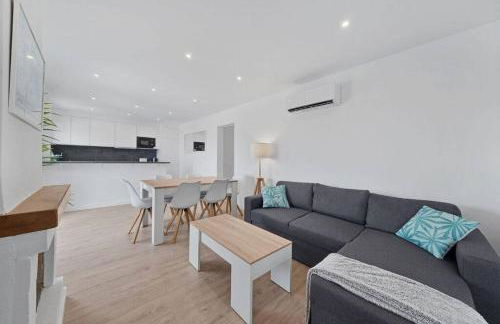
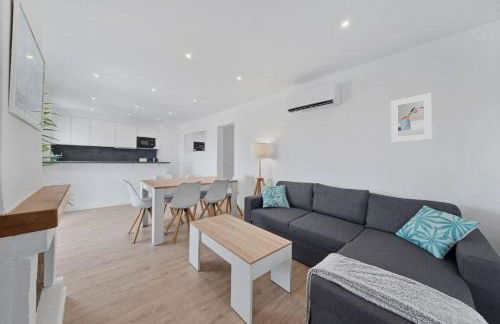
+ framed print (410, 119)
